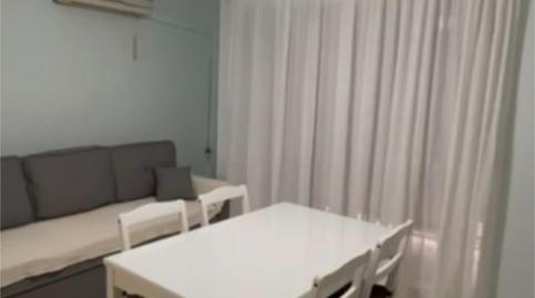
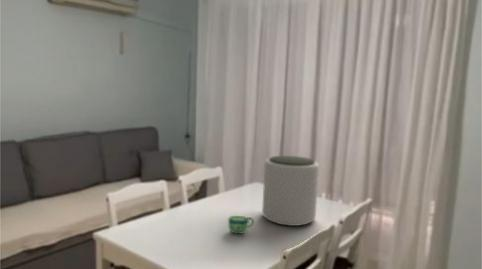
+ plant pot (290, 189)
+ cup (240, 224)
